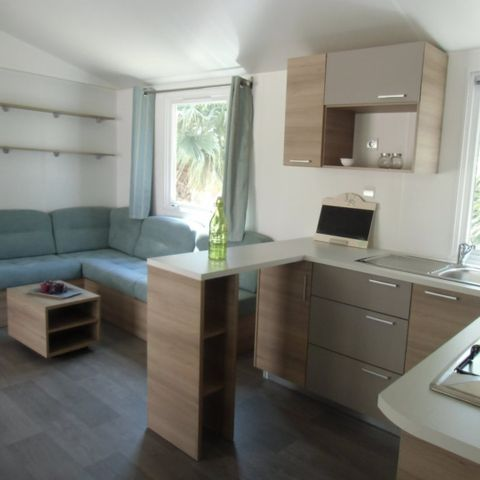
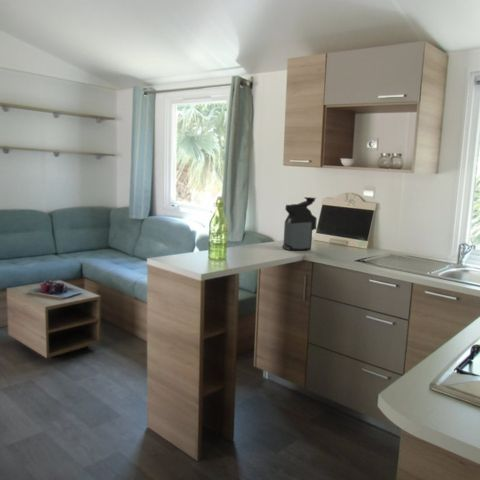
+ coffee maker (300, 223)
